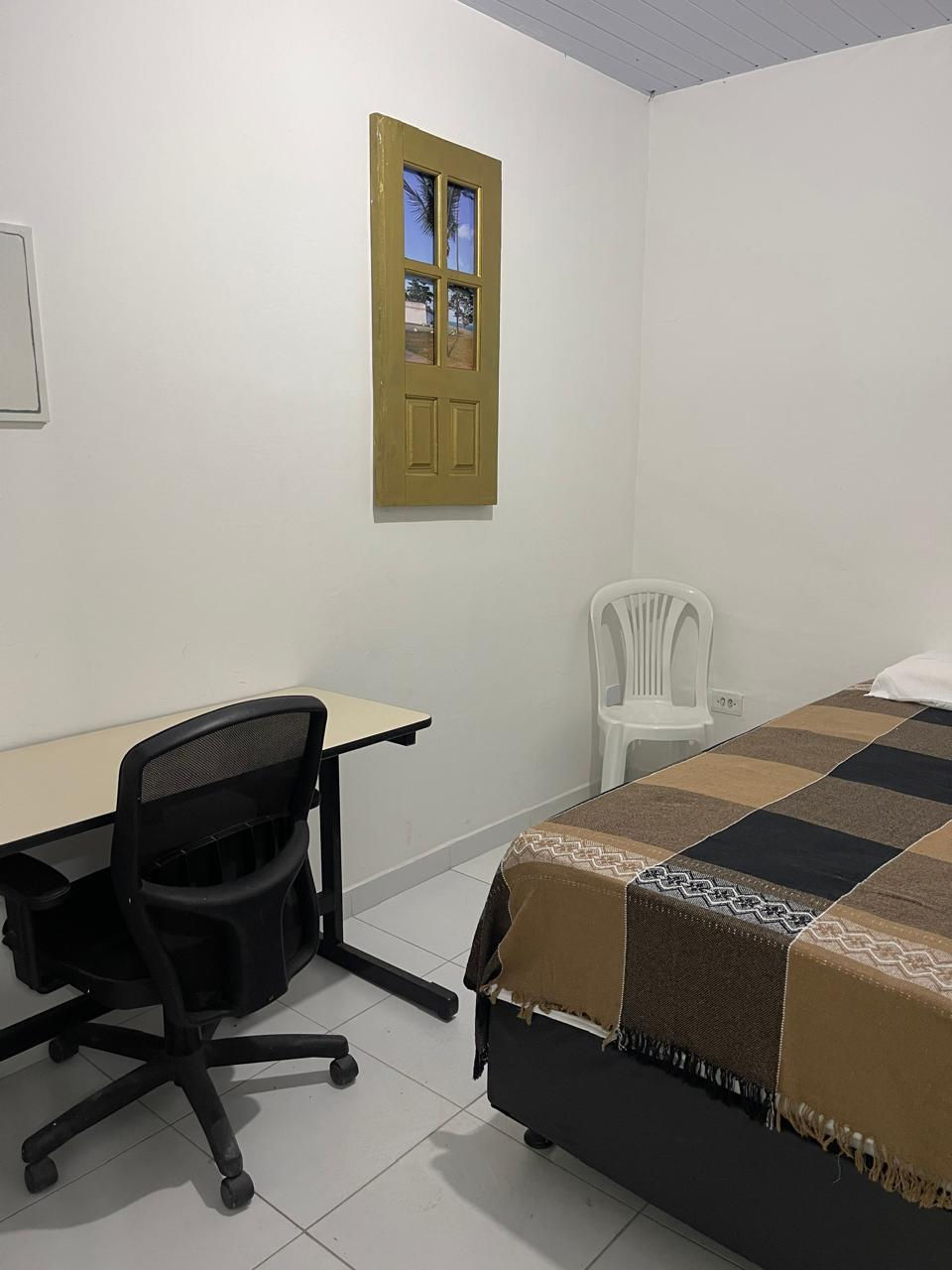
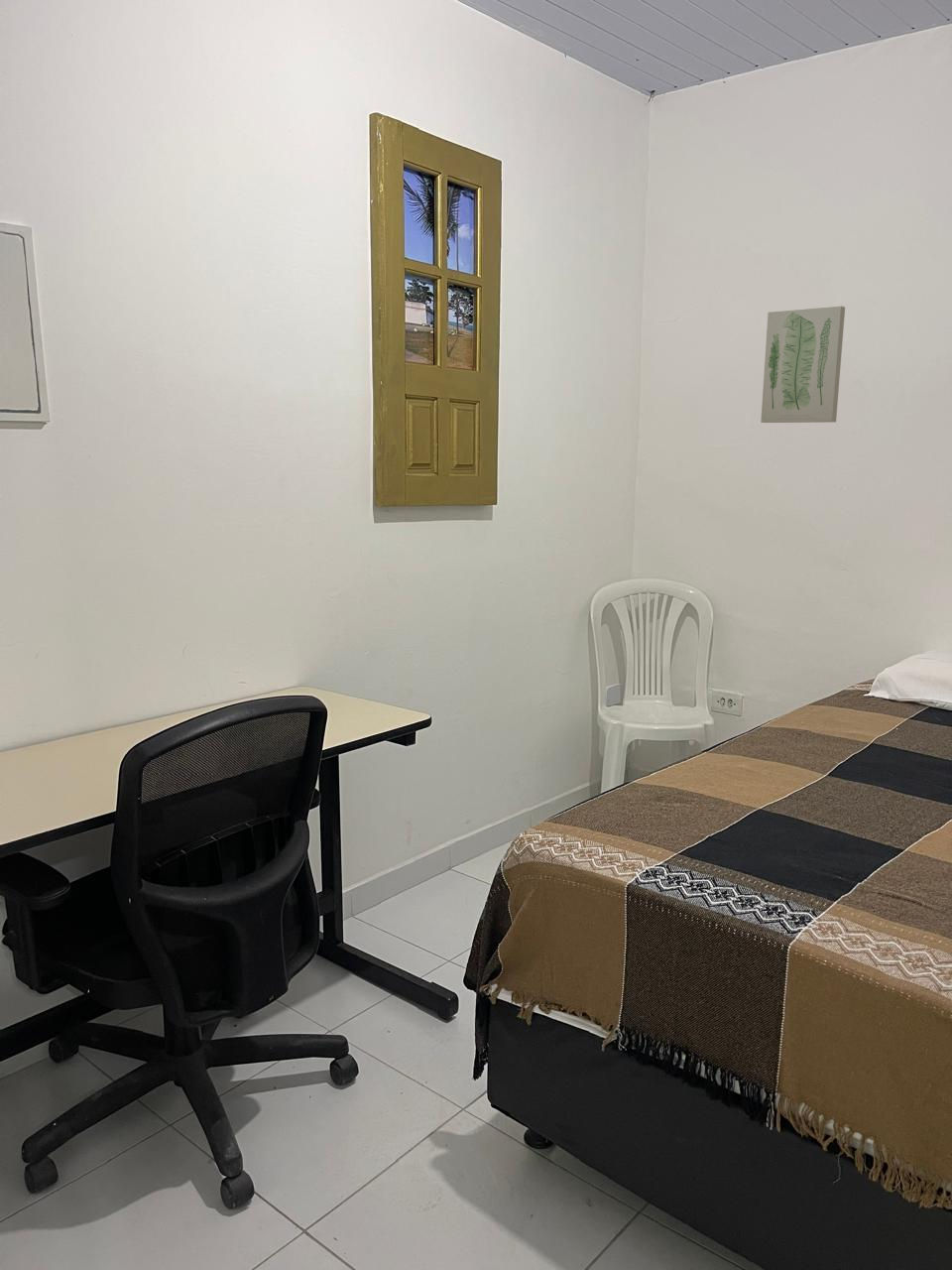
+ wall art (801, 366)
